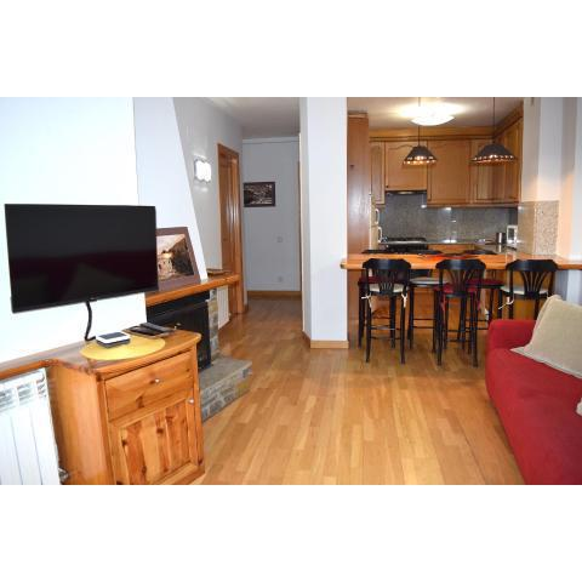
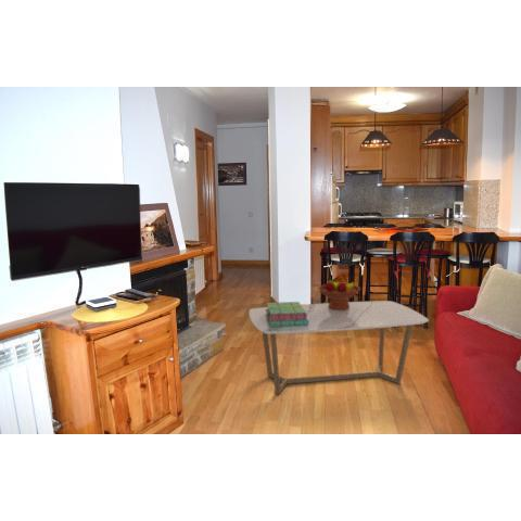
+ stack of books (285, 313)
+ fruit bowl (339, 293)
+ coffee table (333, 330)
